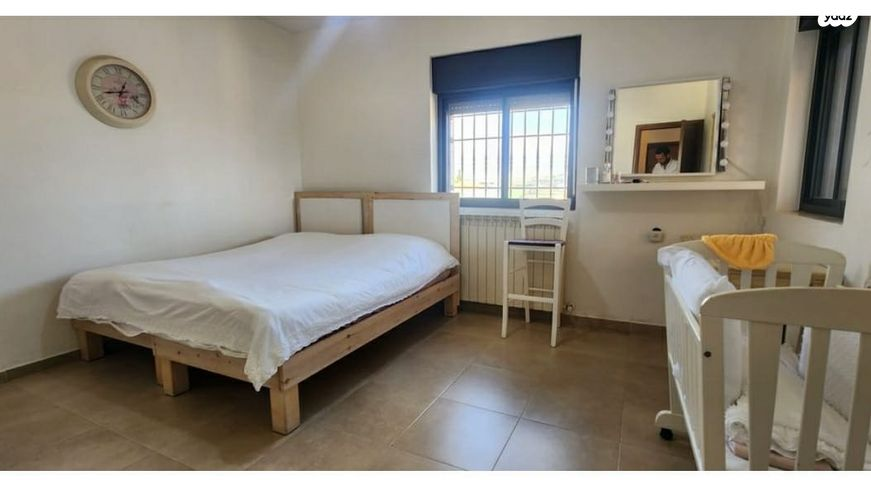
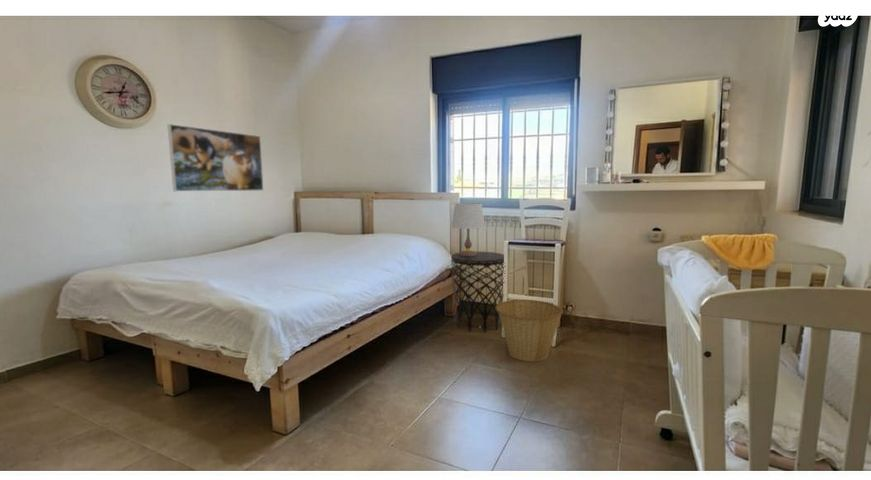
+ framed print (220, 161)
+ side table (478, 290)
+ basket (528, 330)
+ table lamp (468, 229)
